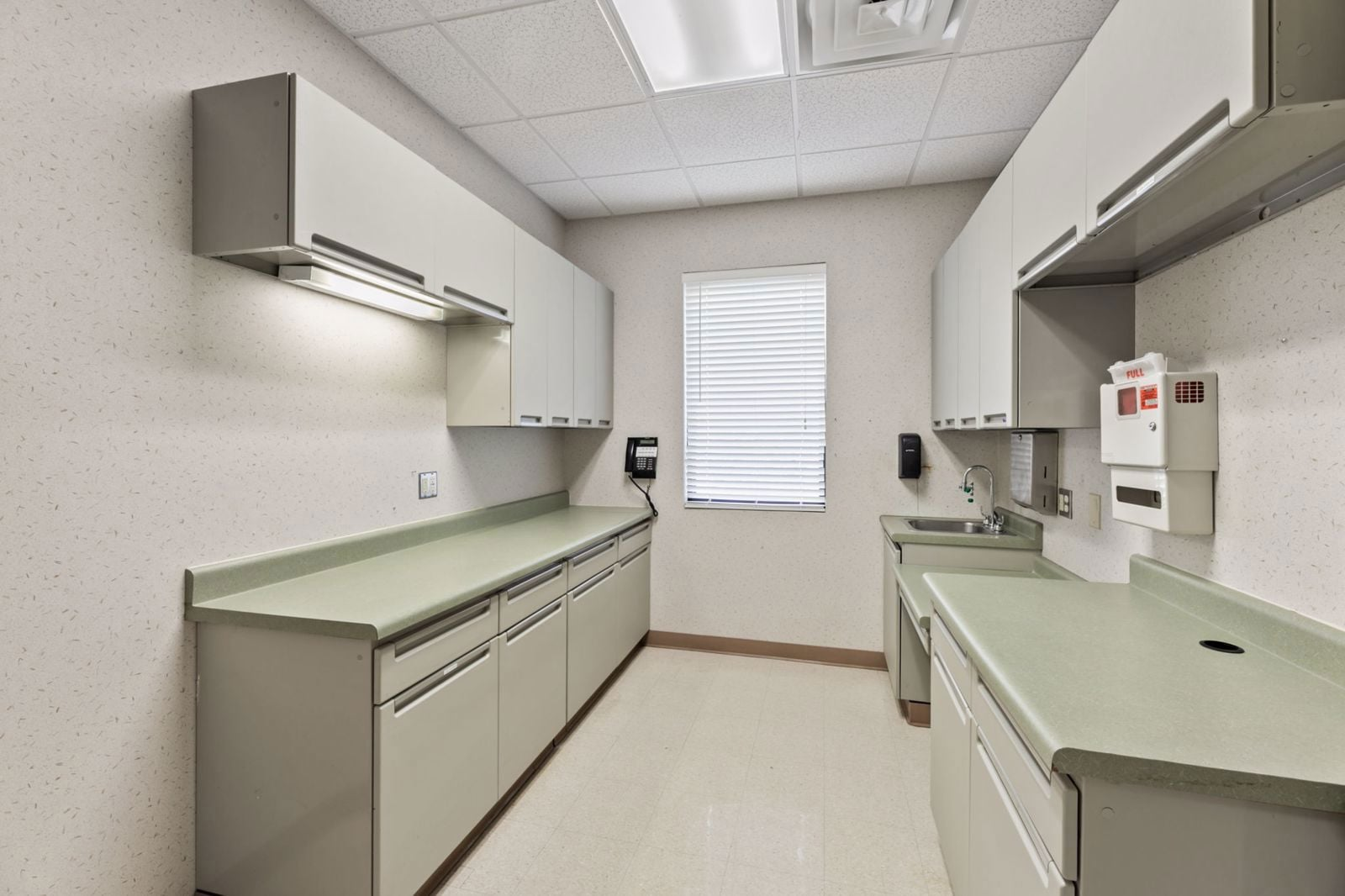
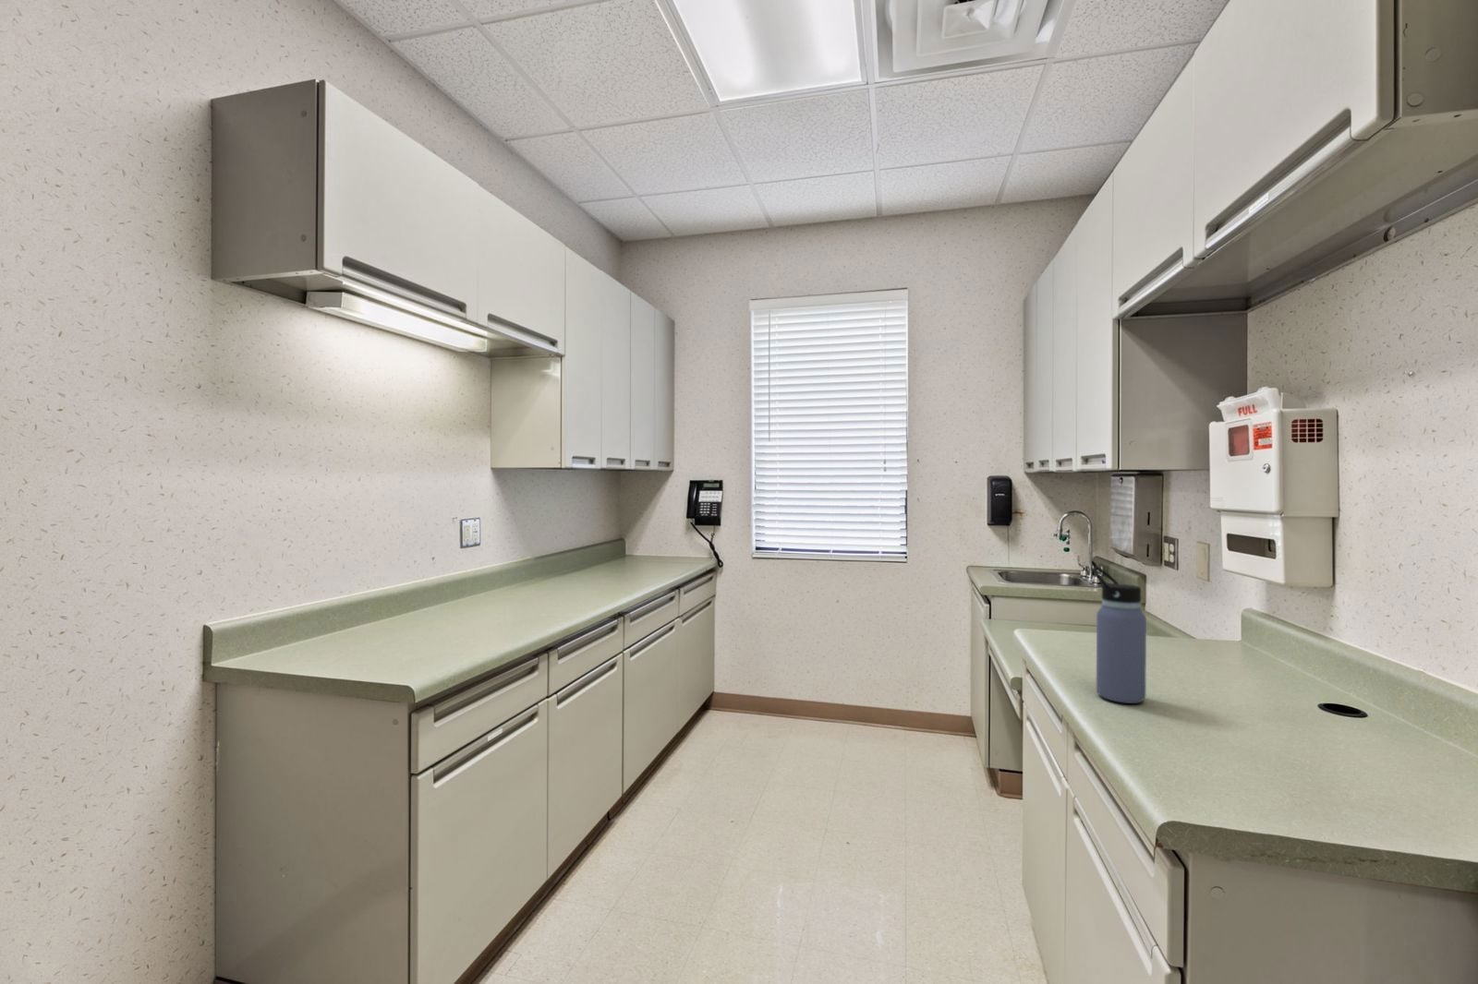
+ water bottle (1118, 633)
